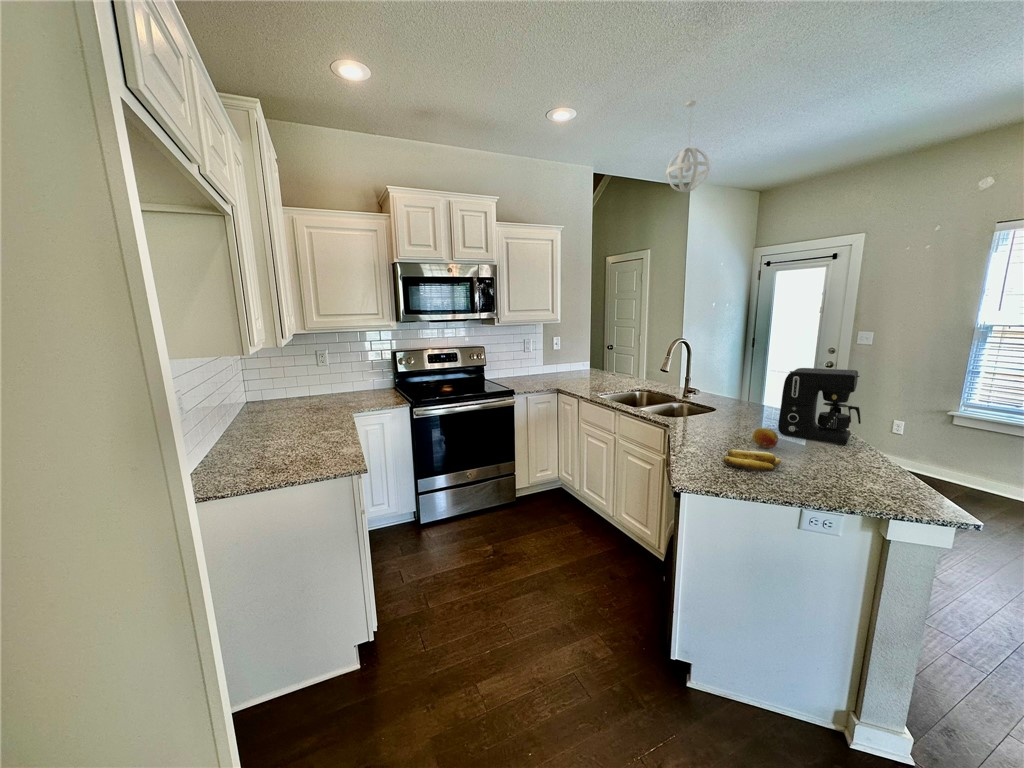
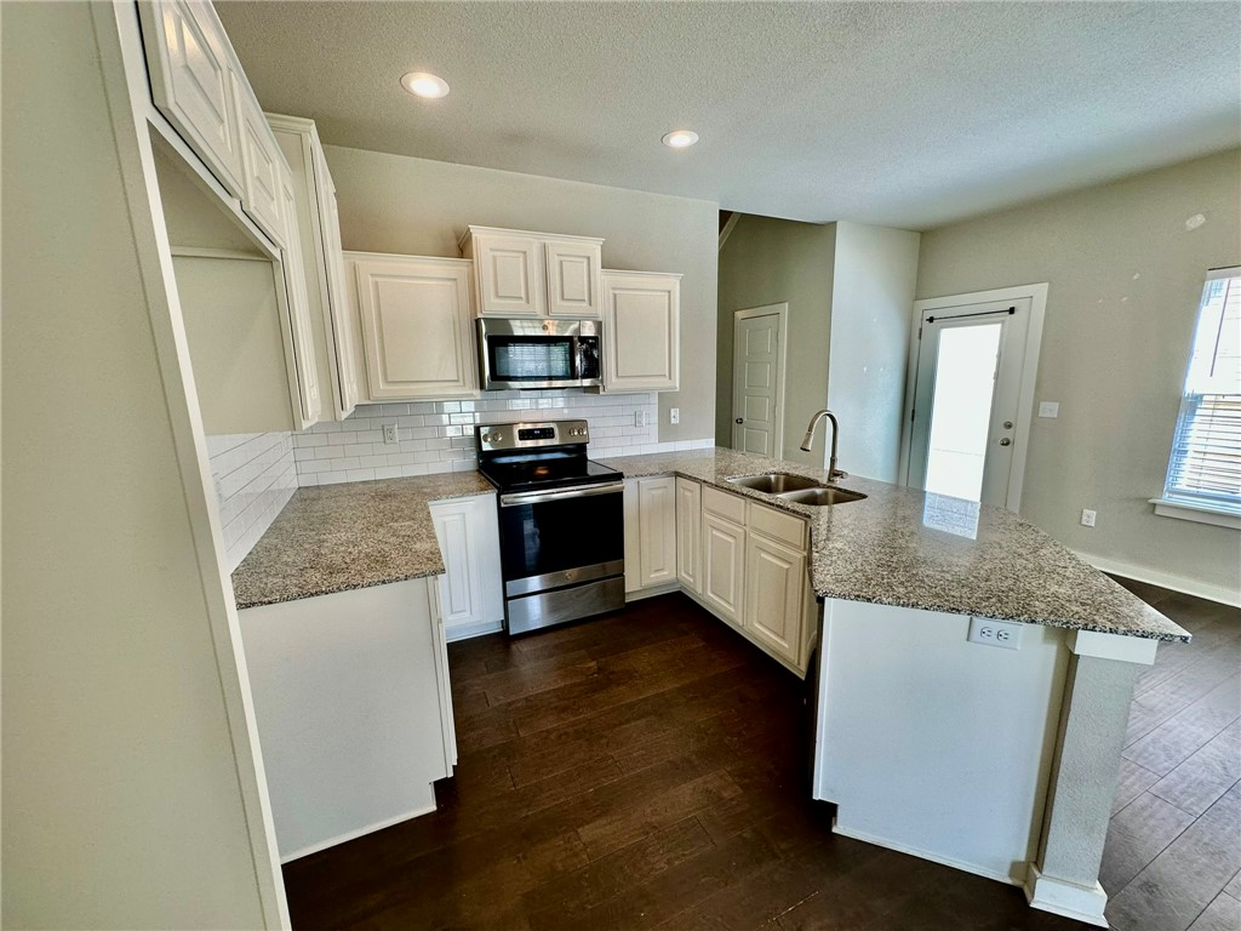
- pendant light (688, 148)
- coffee maker (823, 404)
- banana (751, 455)
- fruit (765, 438)
